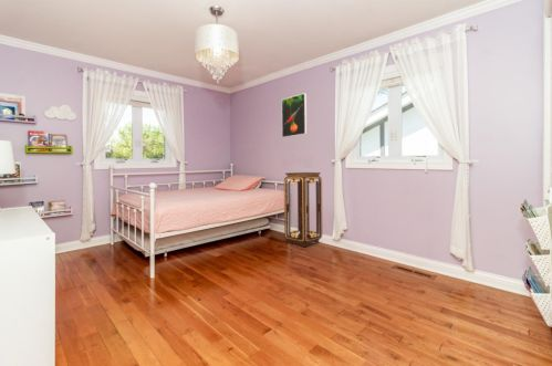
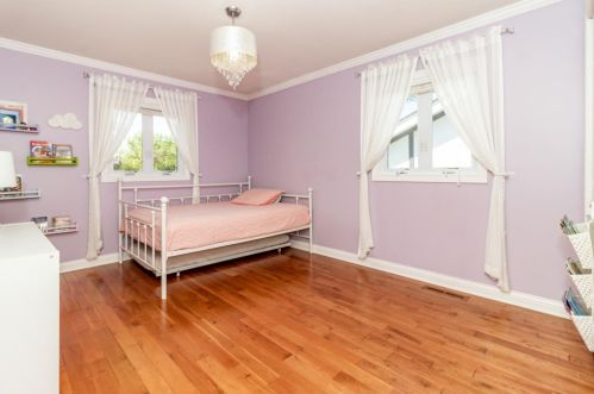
- pedestal table (303, 207)
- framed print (293, 116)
